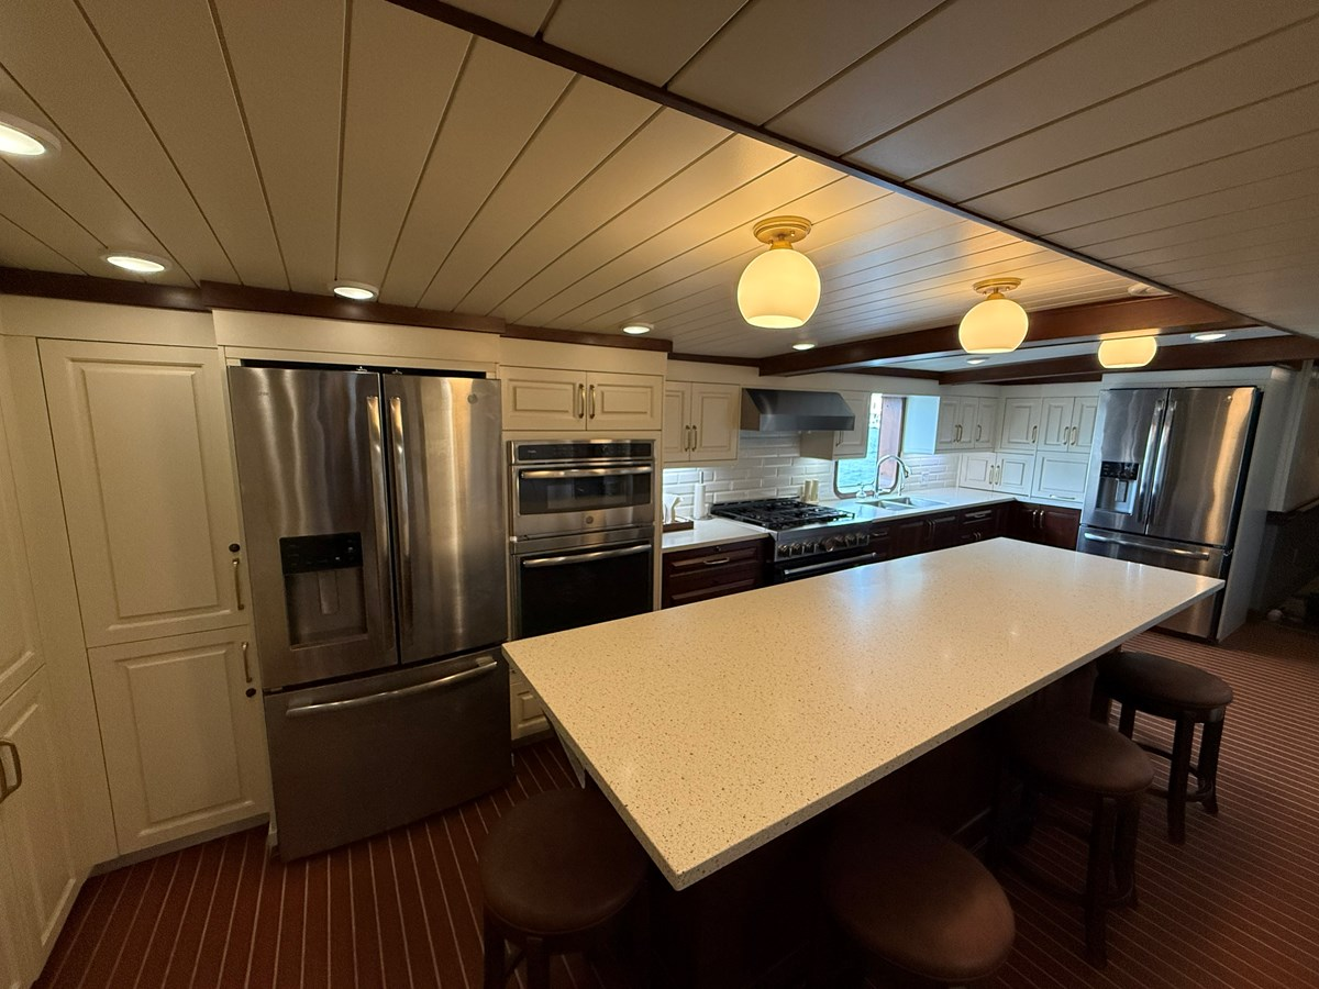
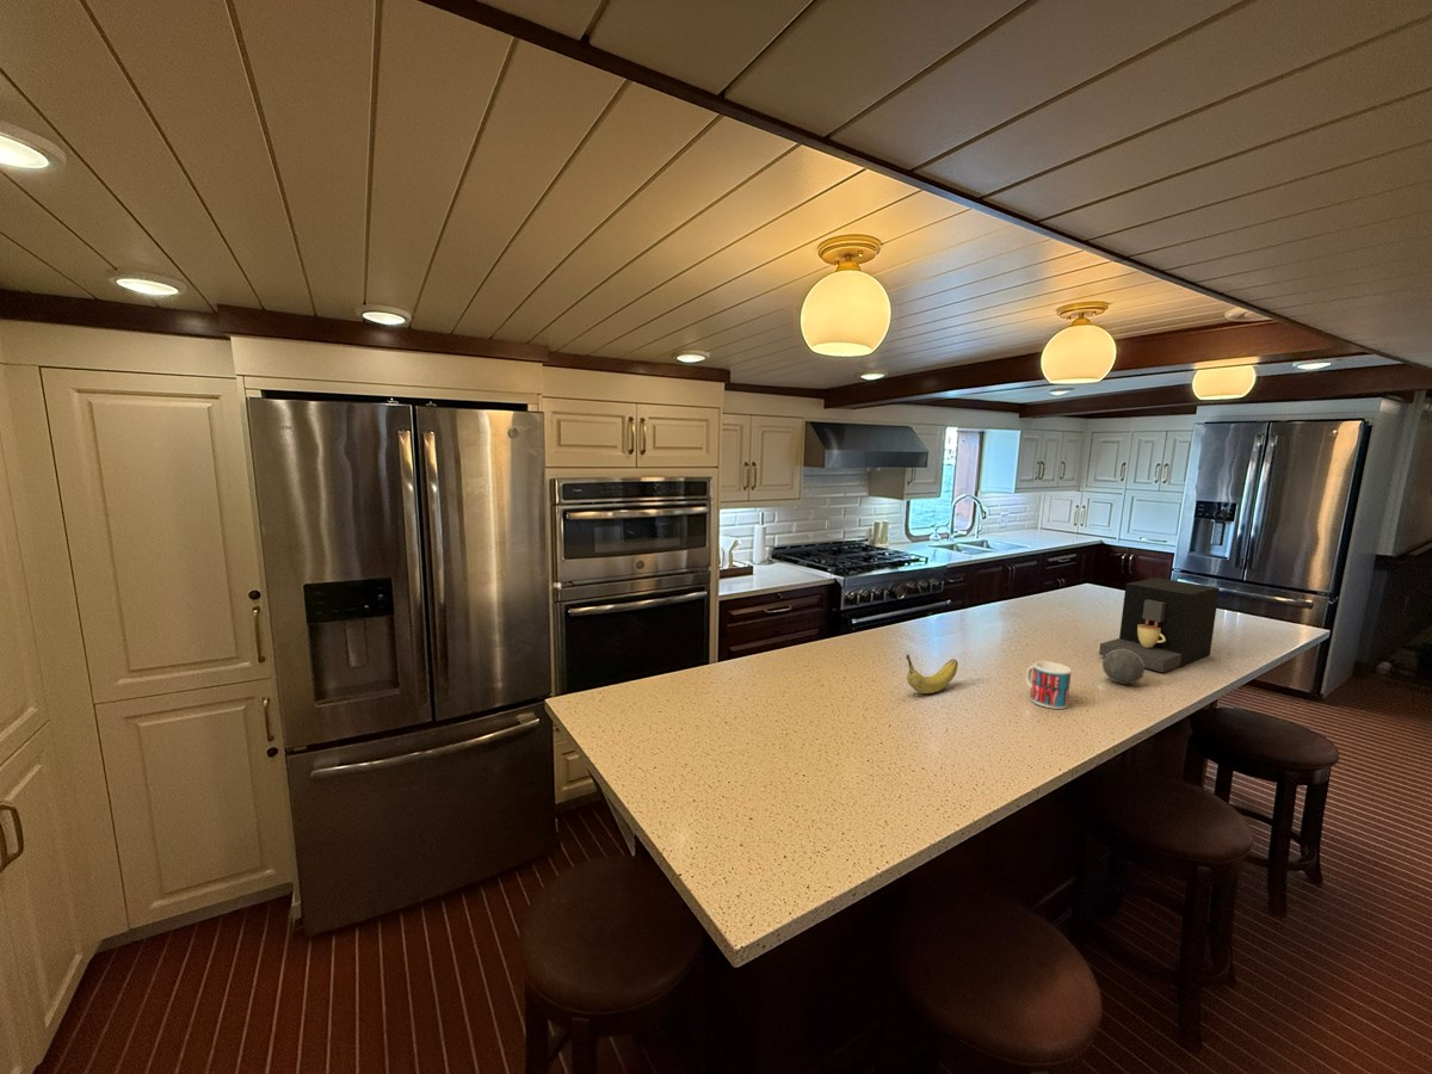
+ fruit (936, 673)
+ coffee maker (1159, 622)
+ decorative ball (1123, 666)
+ mug (1044, 681)
